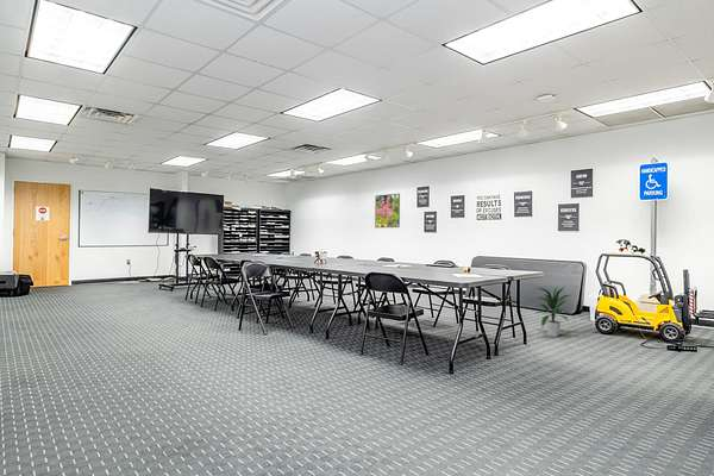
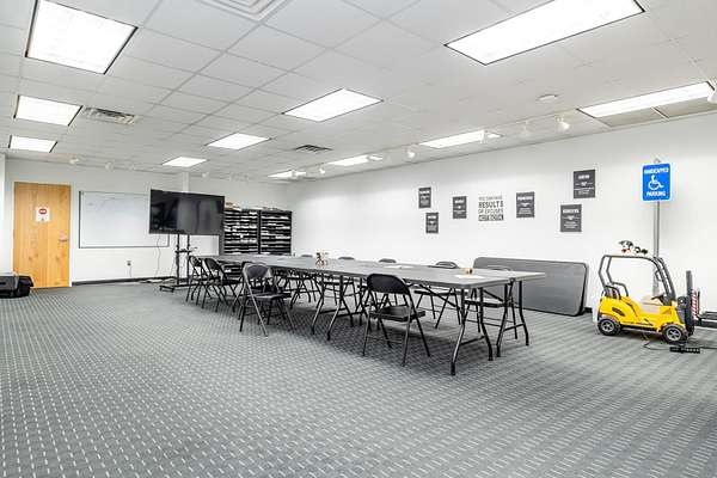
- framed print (387, 211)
- indoor plant (552, 309)
